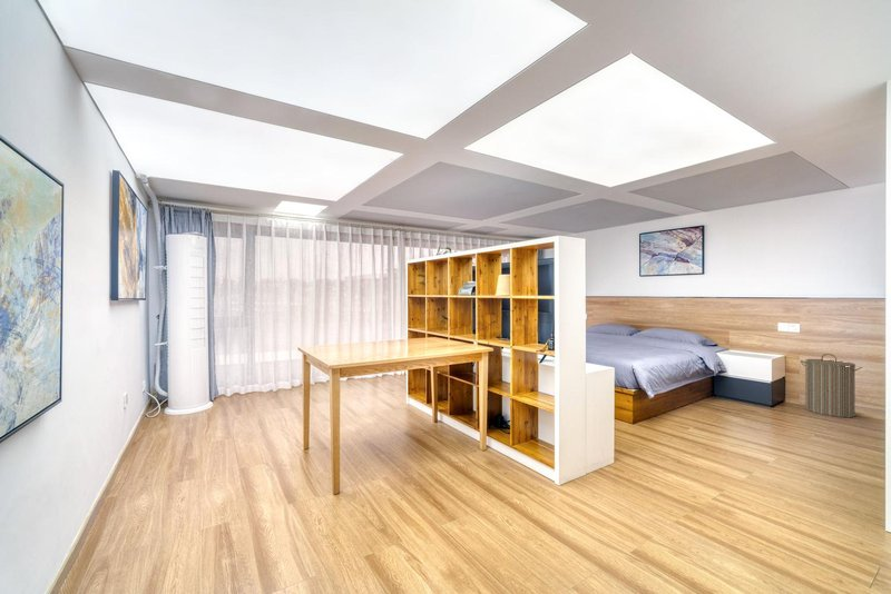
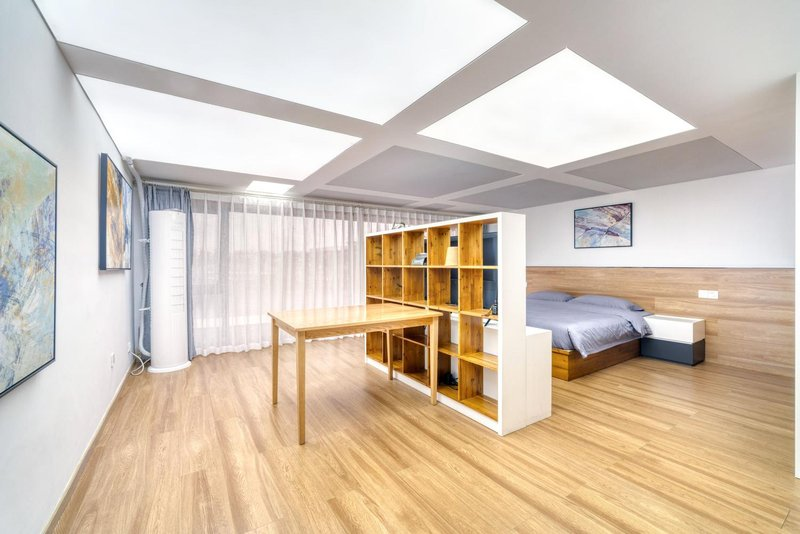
- laundry hamper (829, 383)
